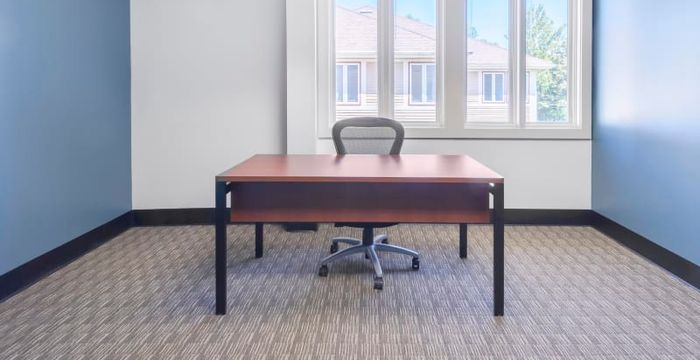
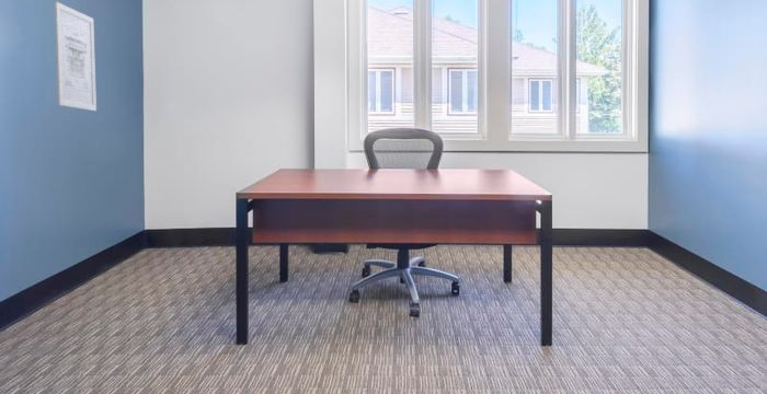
+ wall art (76, 59)
